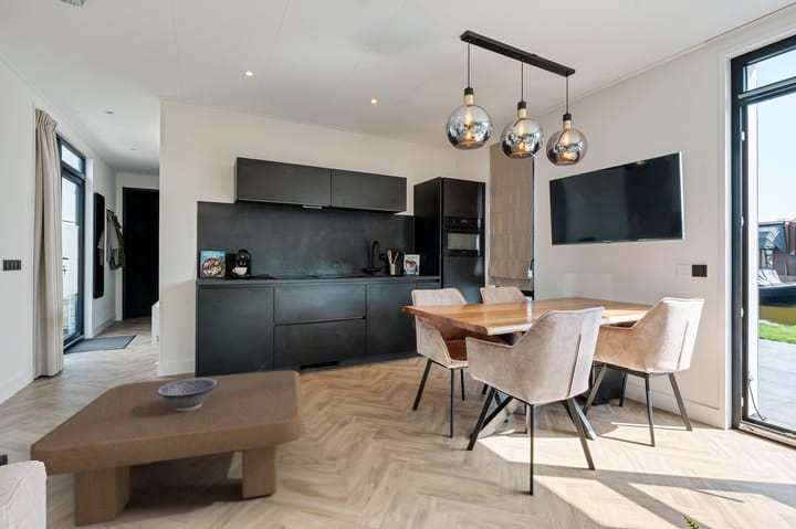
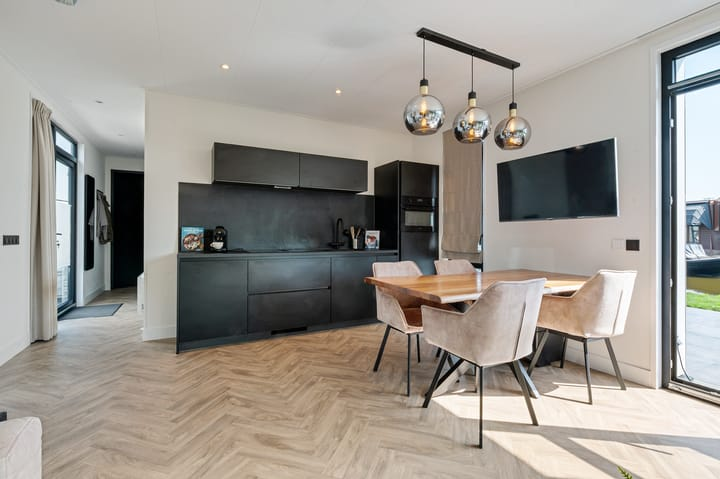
- coffee table (198, 435)
- decorative bowl (188, 395)
